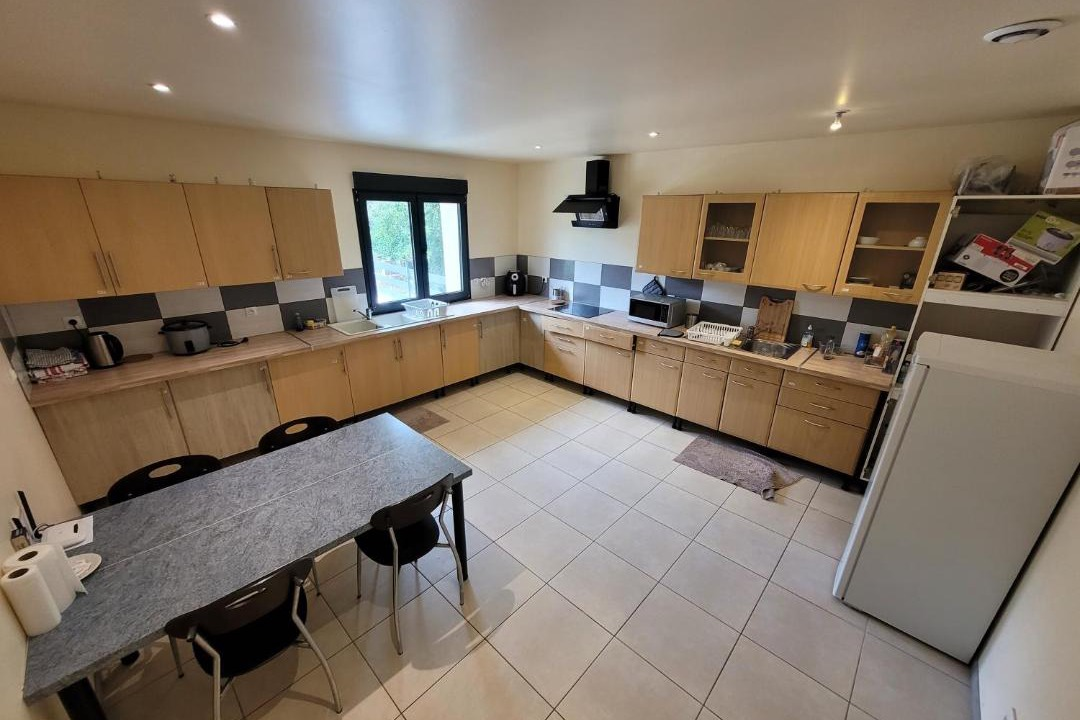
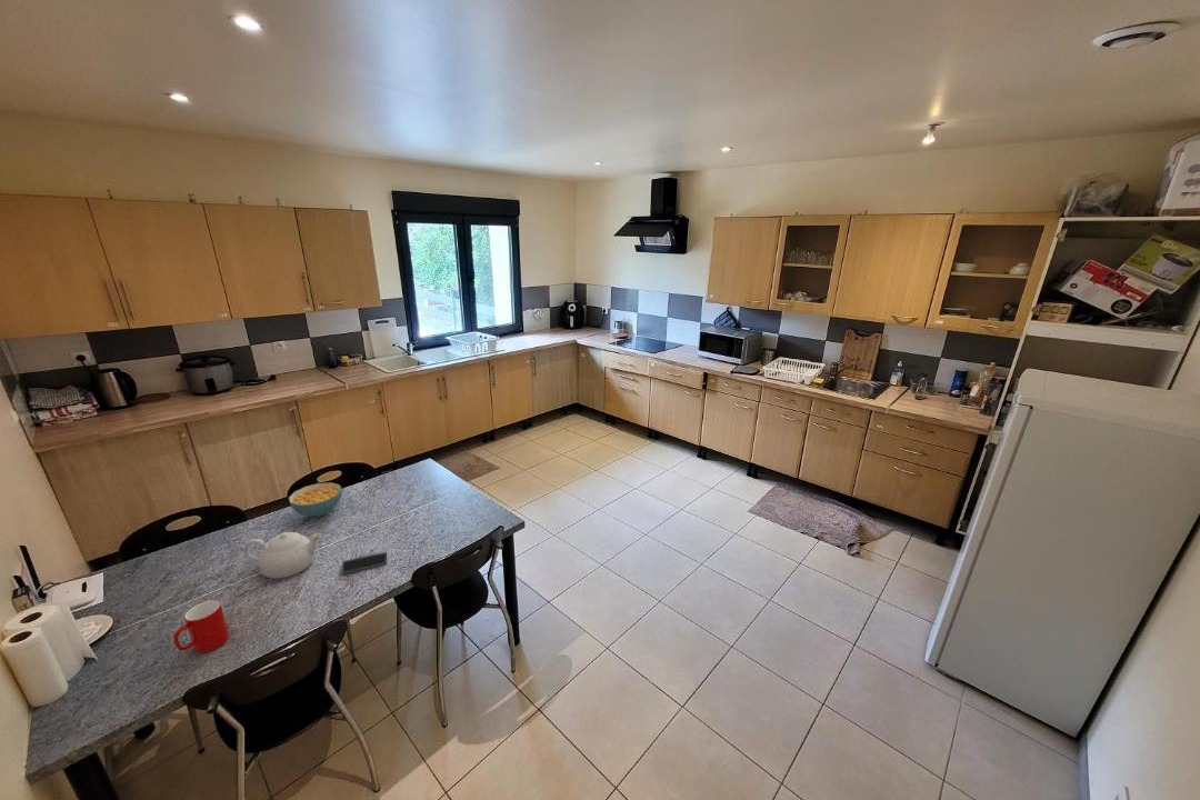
+ cereal bowl (317, 502)
+ teapot (284, 549)
+ cup (199, 629)
+ smartphone (364, 562)
